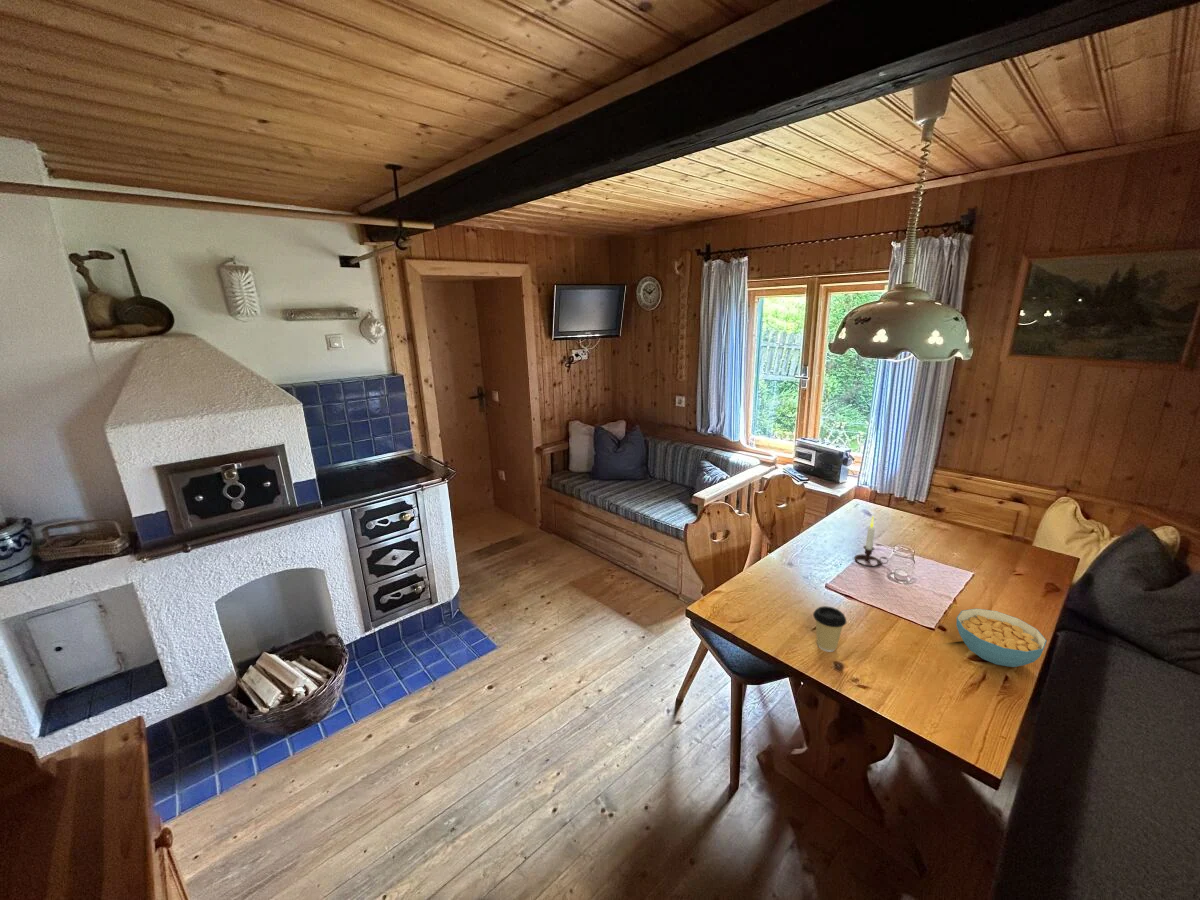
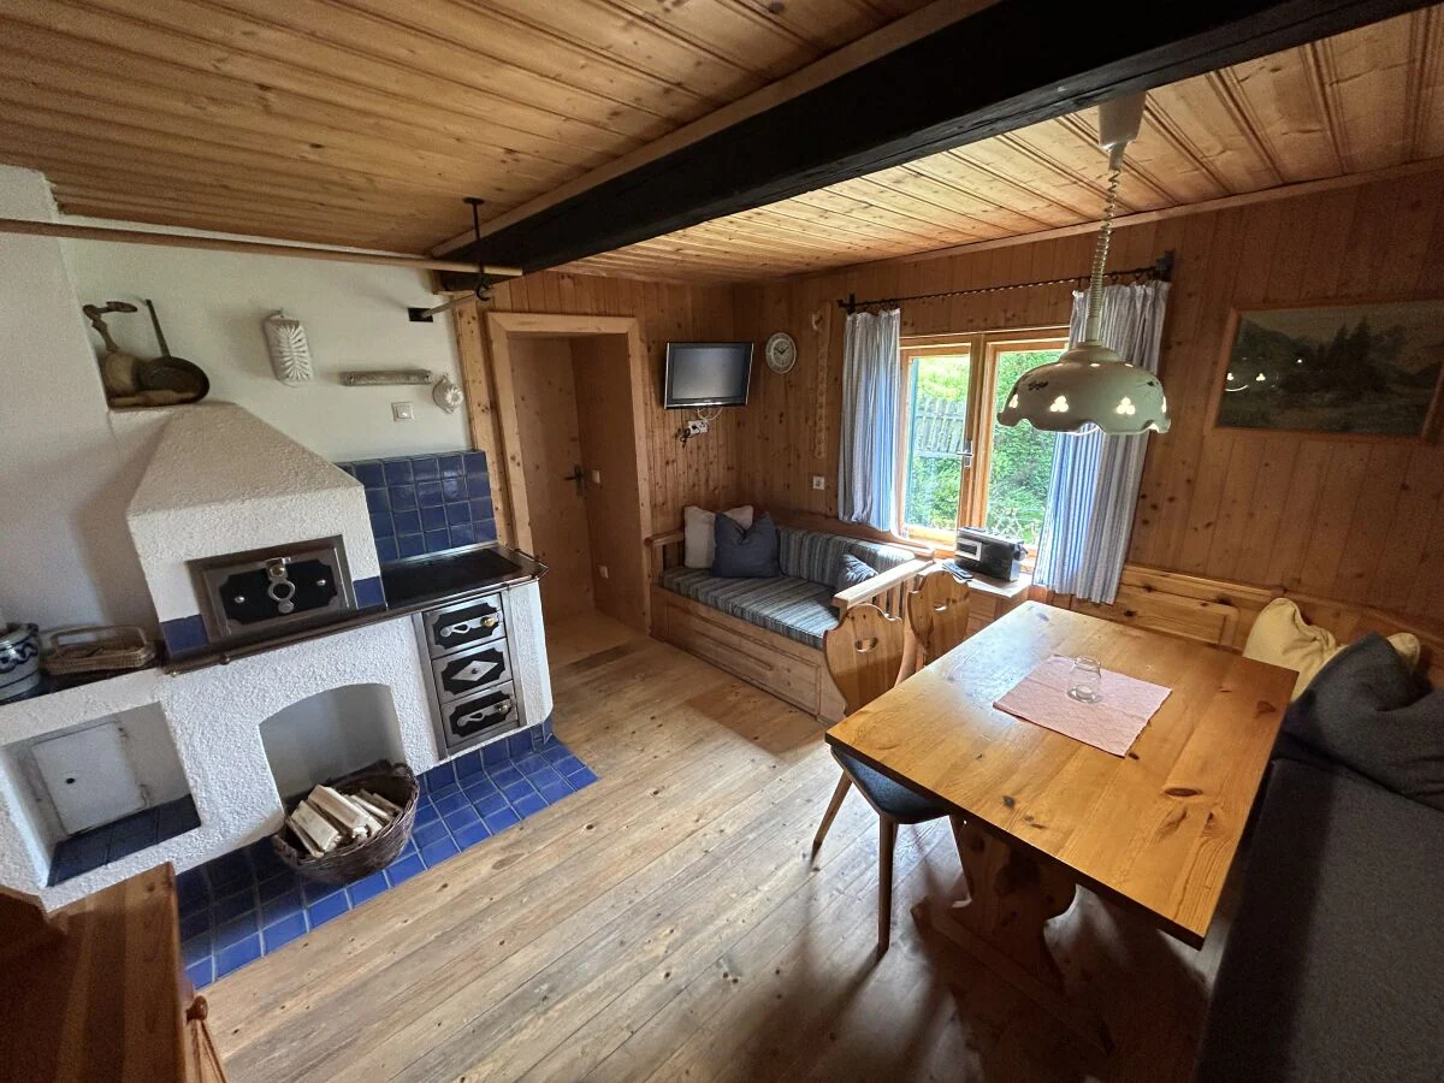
- candle (872, 539)
- coffee cup (828, 629)
- cereal bowl (996, 643)
